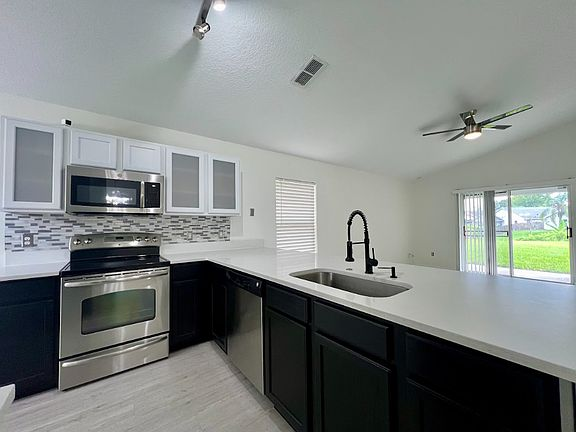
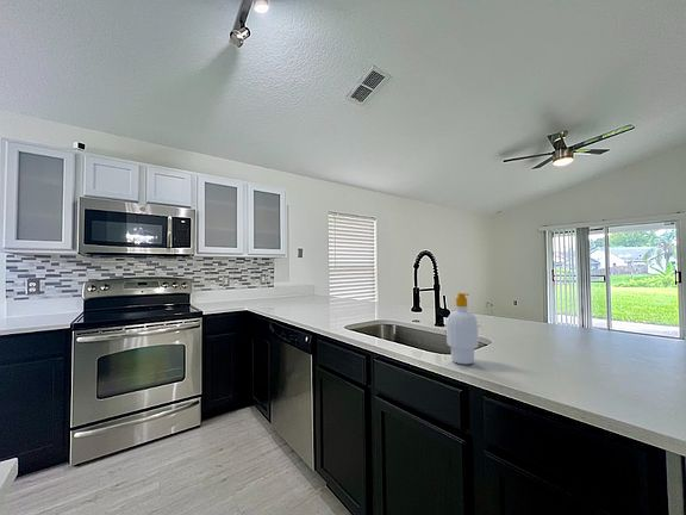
+ soap bottle (461, 327)
